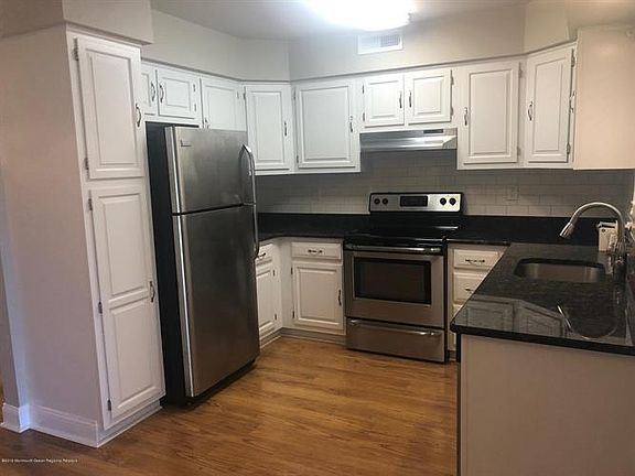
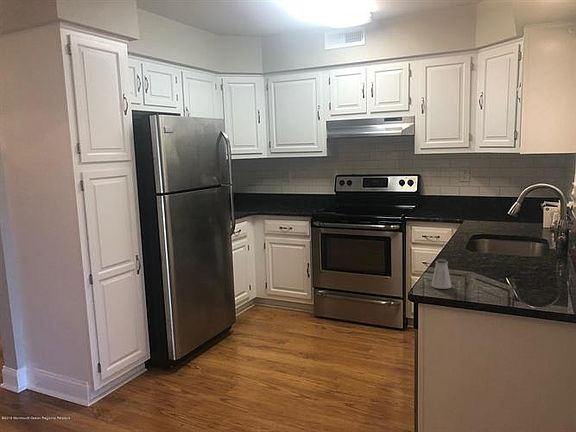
+ saltshaker (441, 273)
